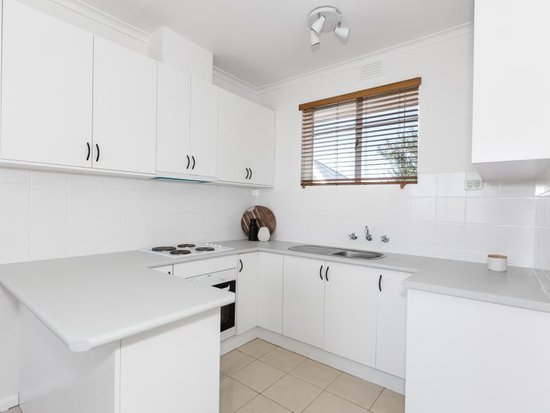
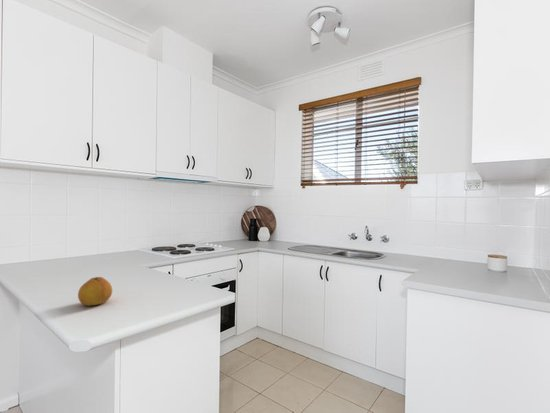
+ fruit (95, 290)
